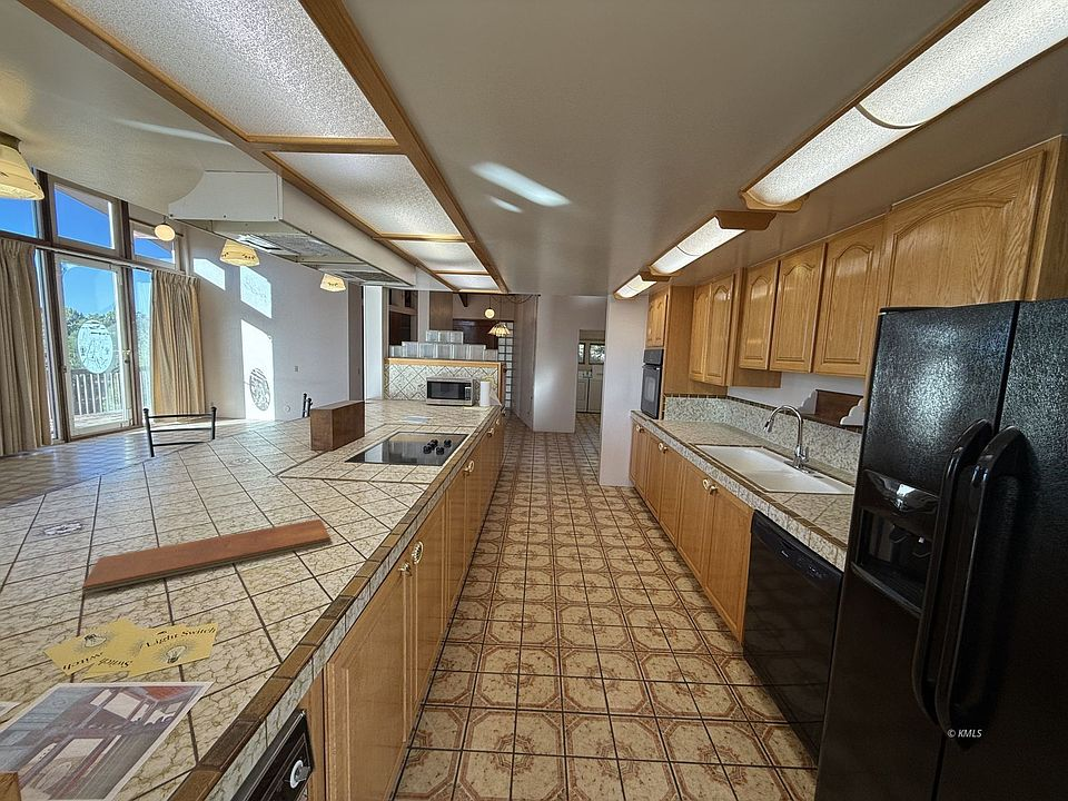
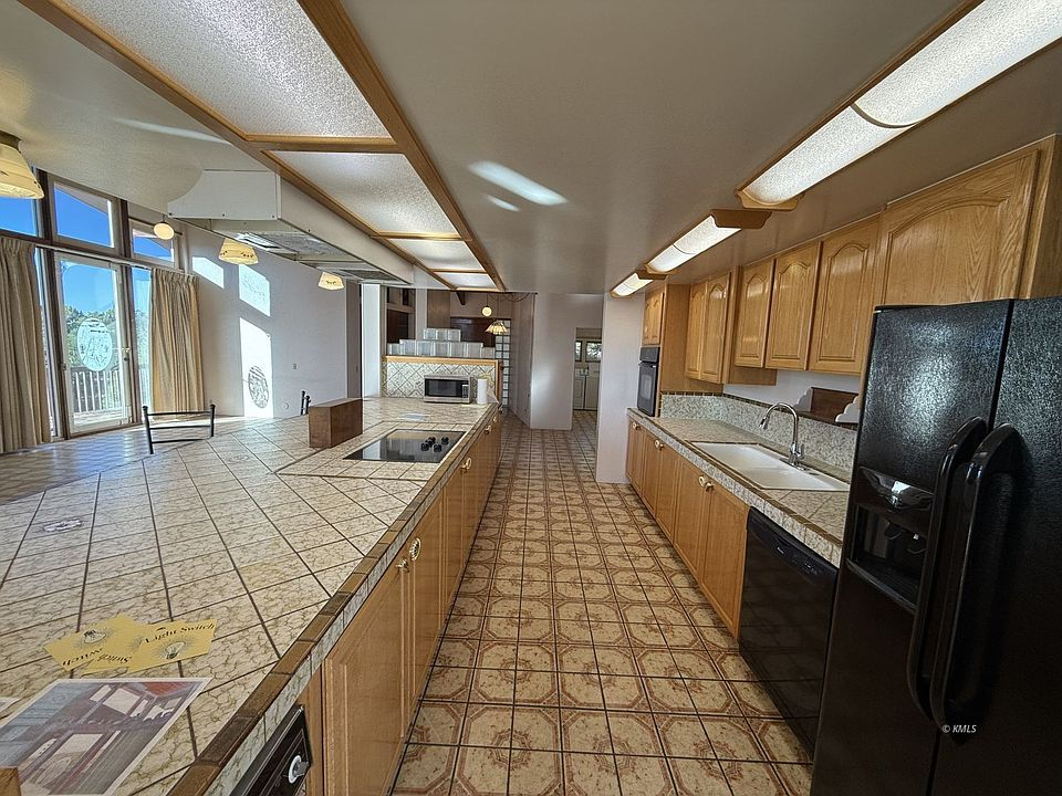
- chopping board (222, 548)
